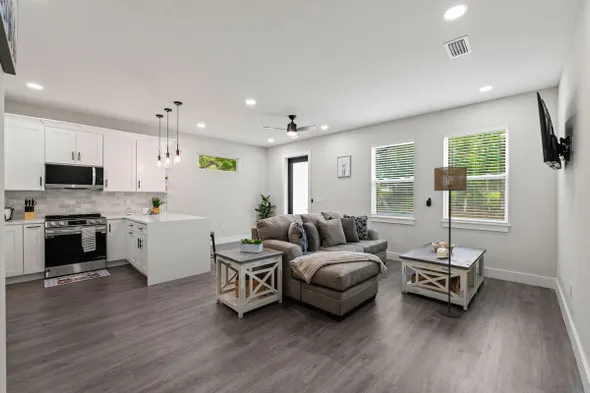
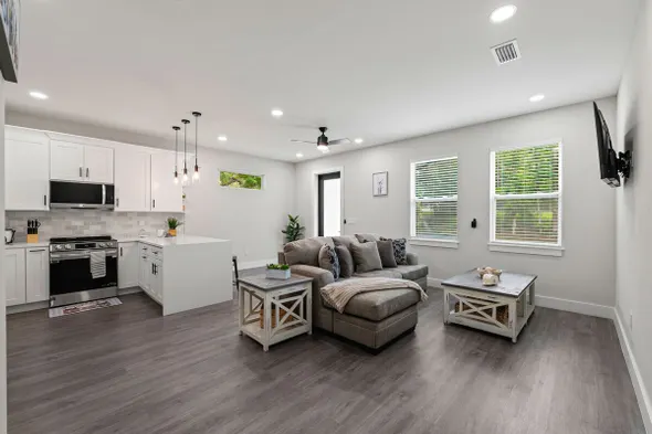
- floor lamp (449, 240)
